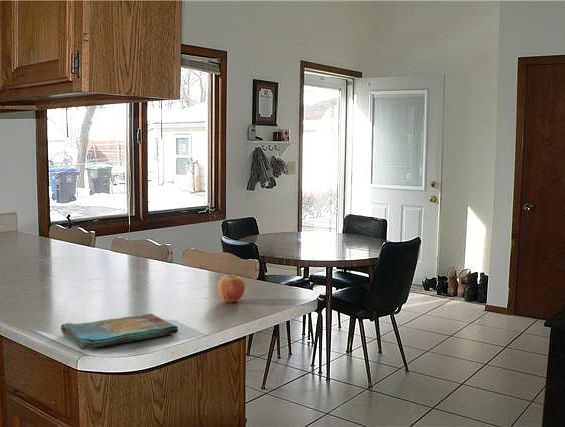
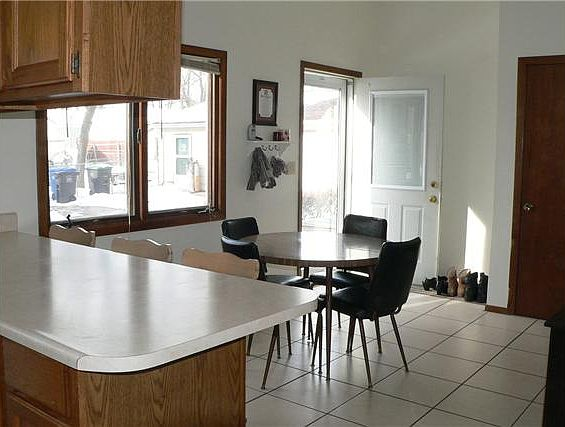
- dish towel (119, 328)
- fruit (231, 287)
